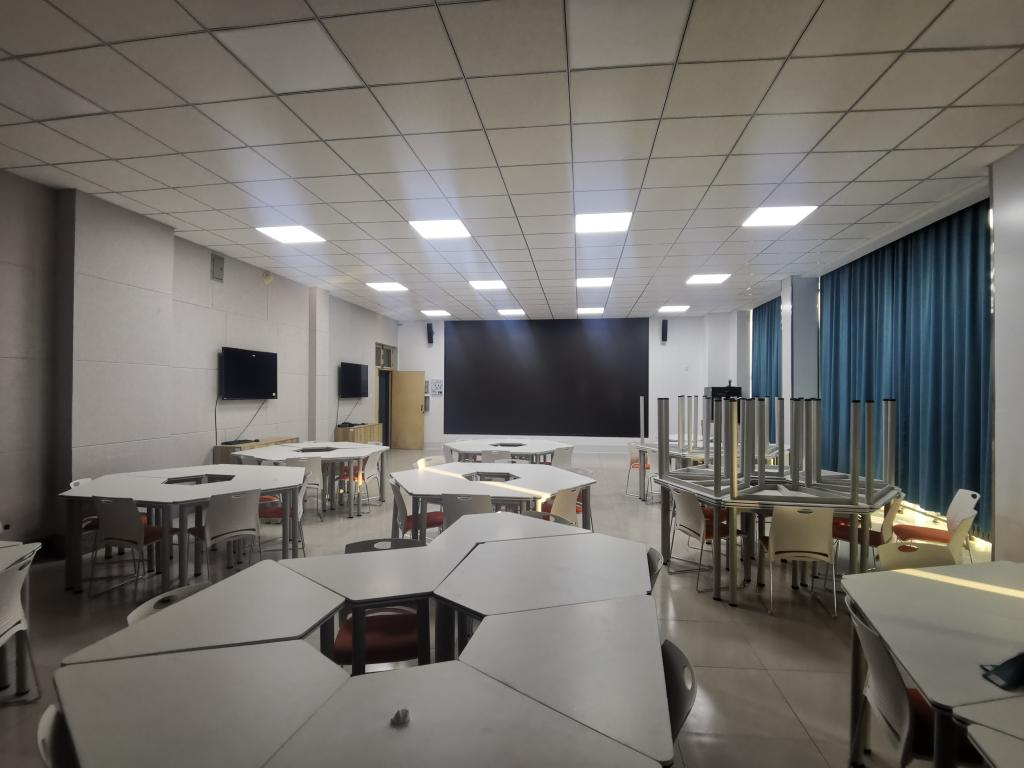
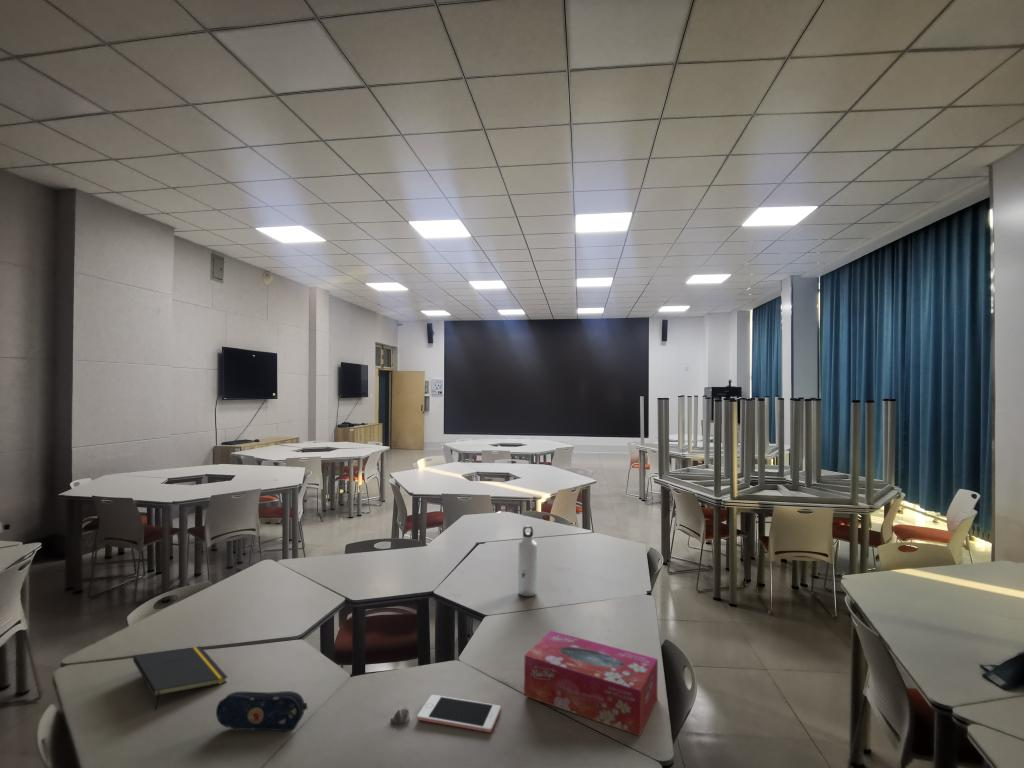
+ pencil case (260, 710)
+ water bottle (527, 559)
+ notepad (179, 668)
+ cell phone (459, 712)
+ tissue box (590, 677)
